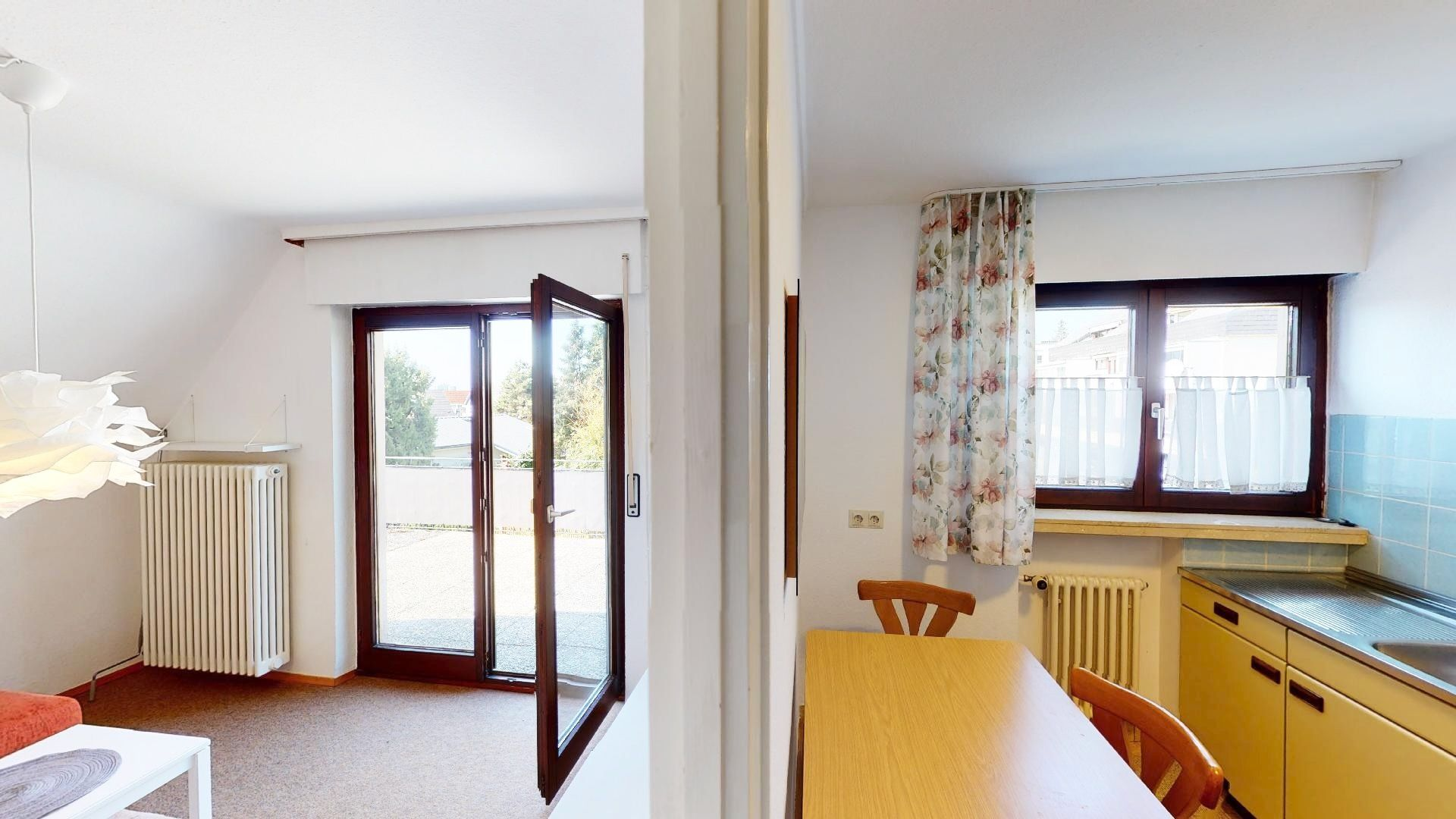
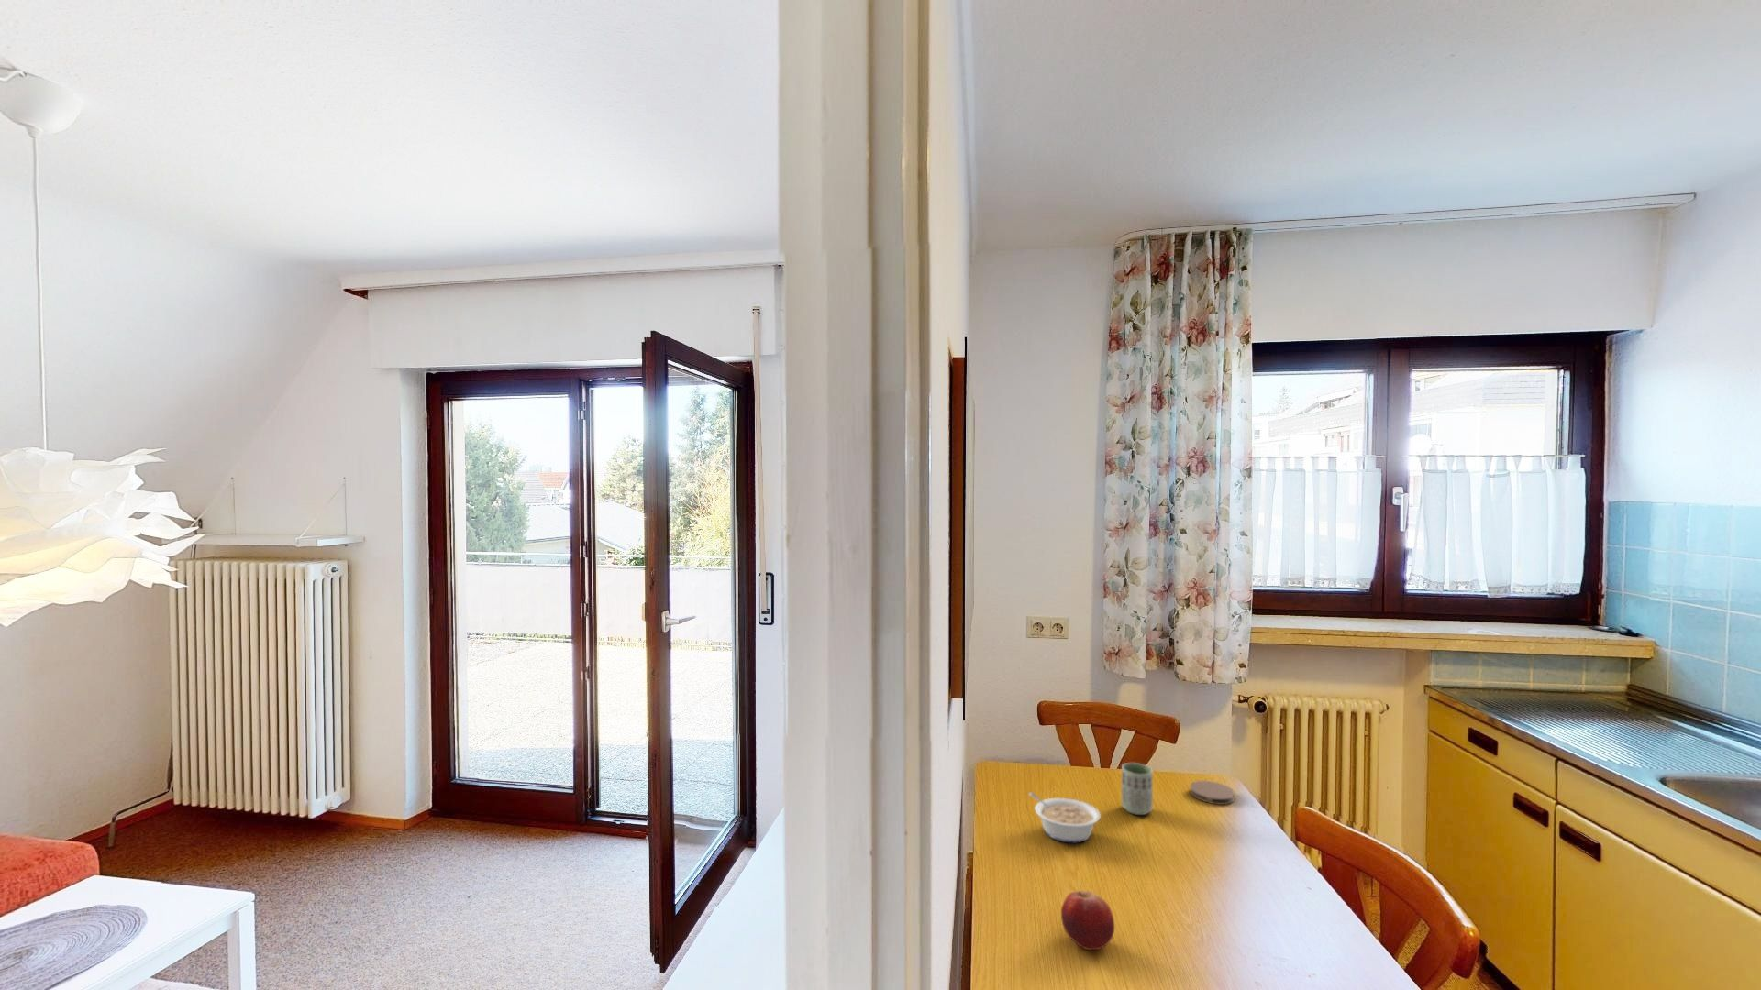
+ cup (1137, 788)
+ fruit (1087, 917)
+ coaster (1212, 792)
+ legume (1064, 820)
